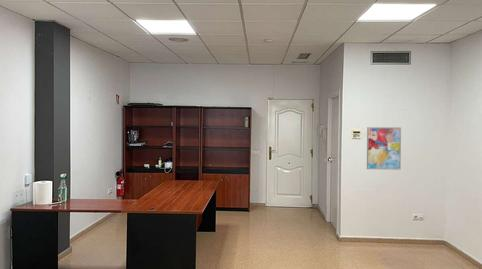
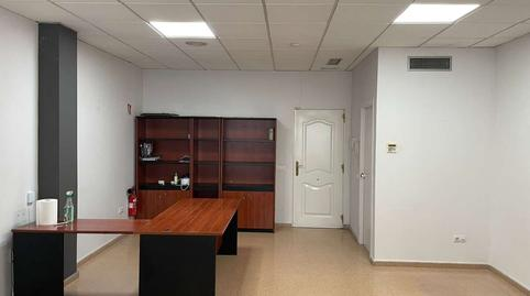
- wall art (383, 148)
